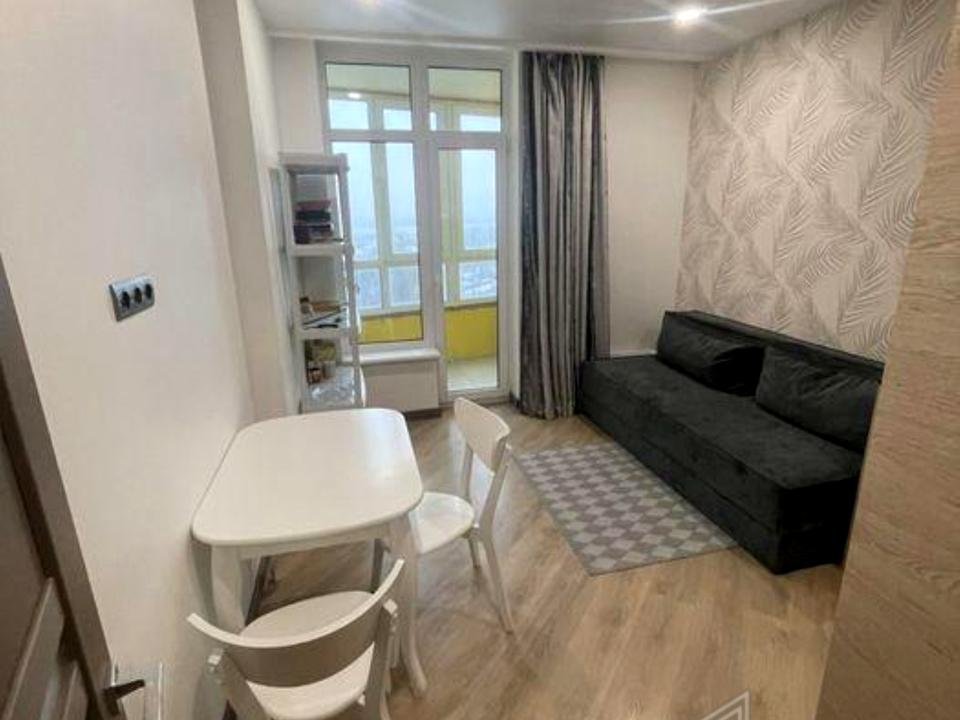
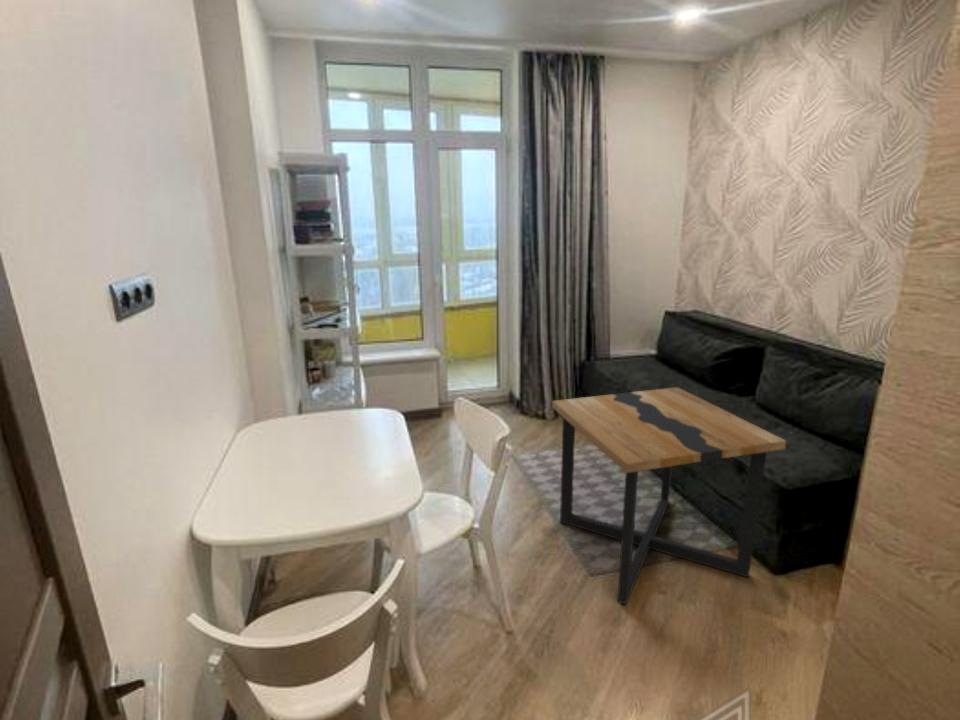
+ side table (662, 484)
